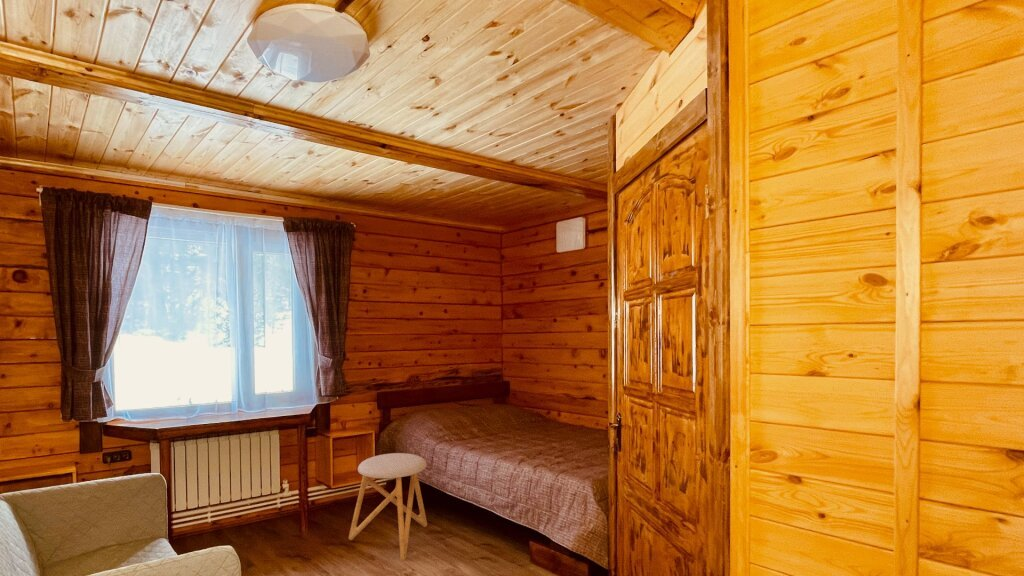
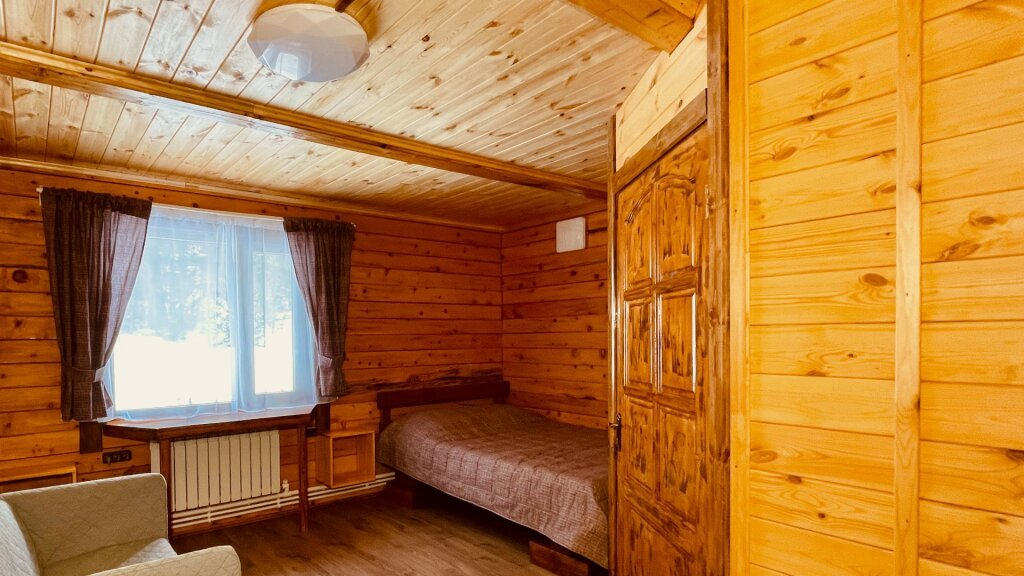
- stool (394, 503)
